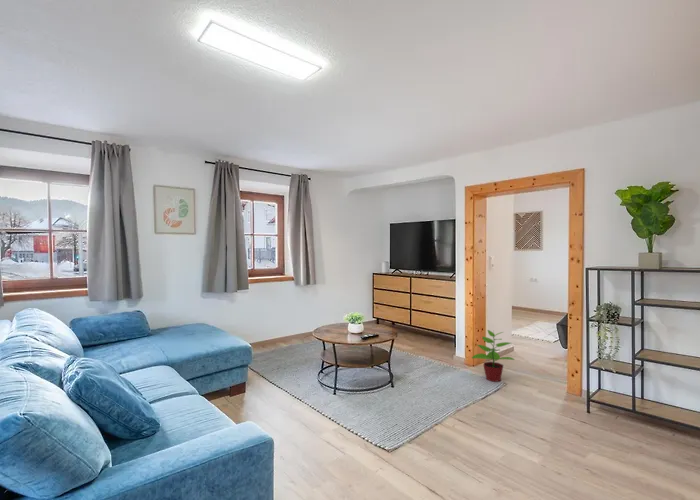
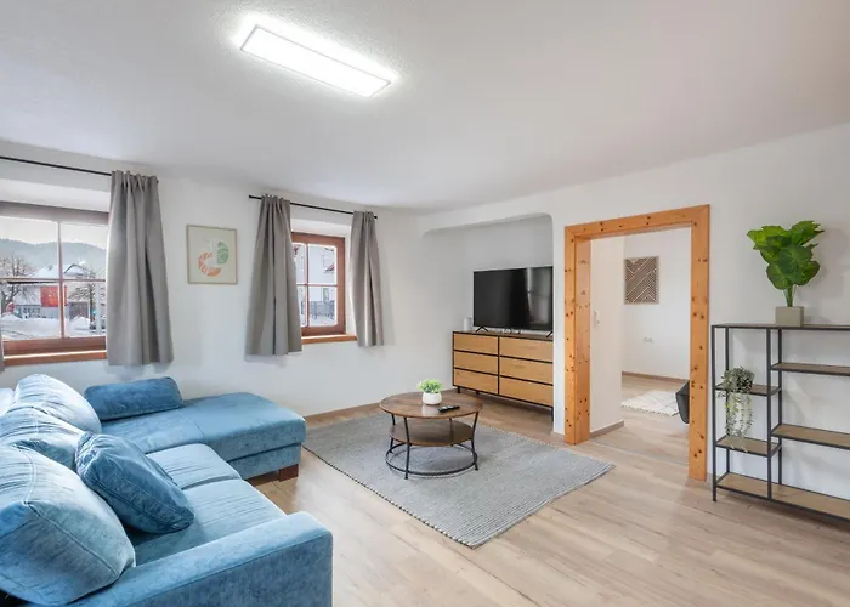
- potted plant (494, 354)
